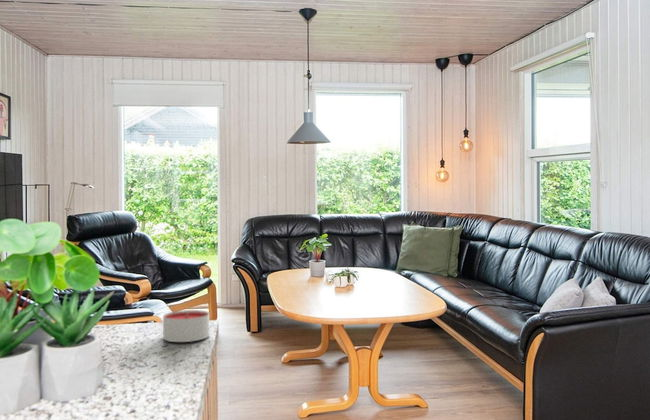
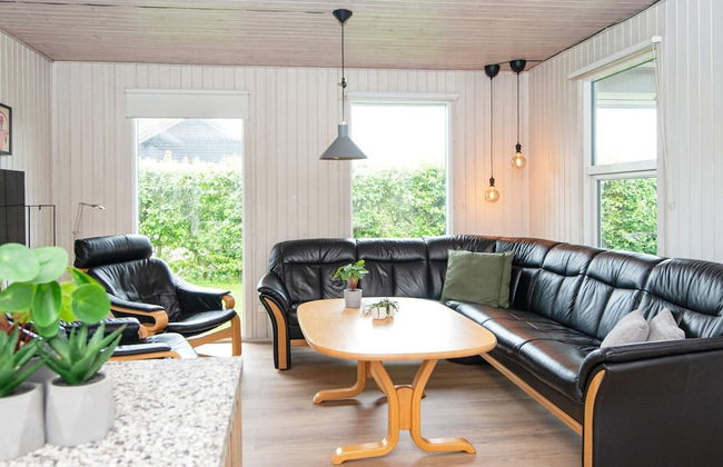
- candle (186, 324)
